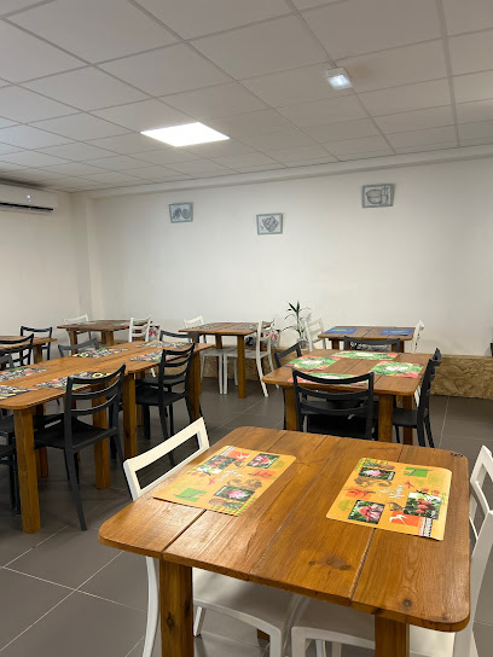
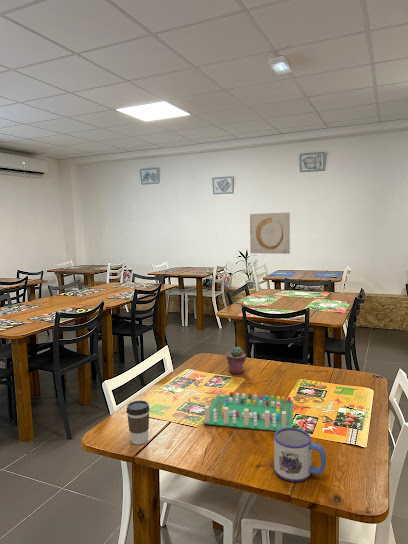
+ coffee cup (138, 422)
+ board game (250, 404)
+ potted succulent (236, 359)
+ mug (299, 455)
+ wall art (269, 233)
